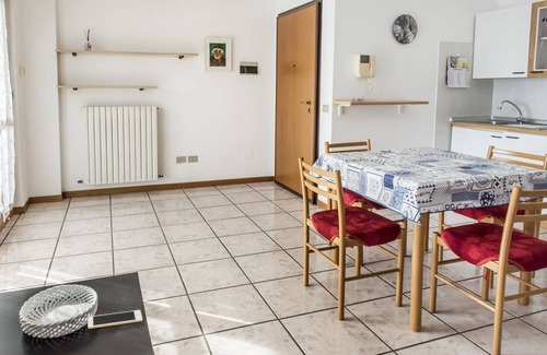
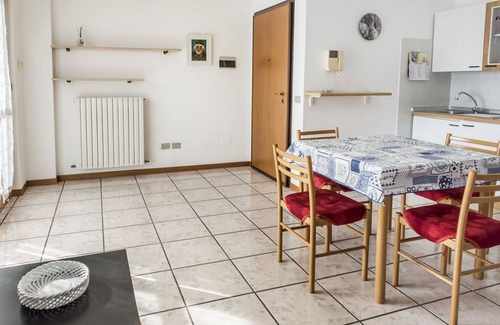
- cell phone (115, 319)
